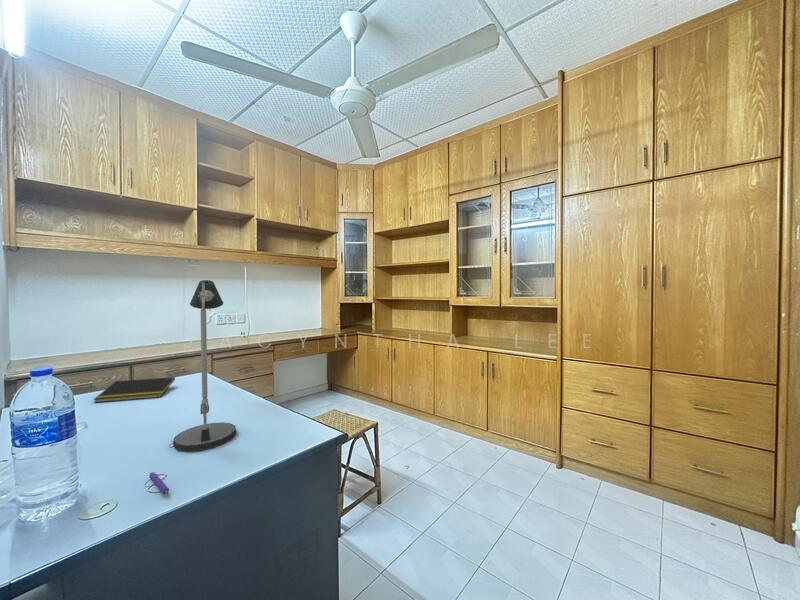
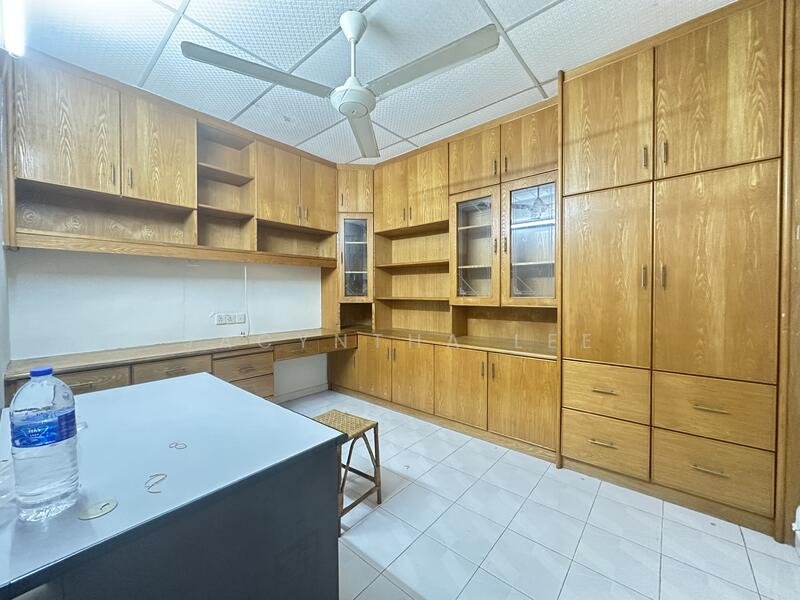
- desk lamp (206, 347)
- notepad (137, 388)
- pen (158, 481)
